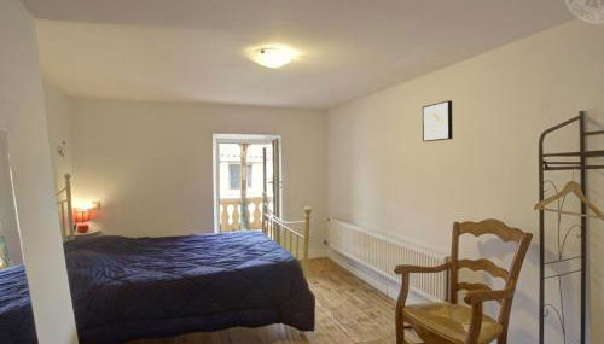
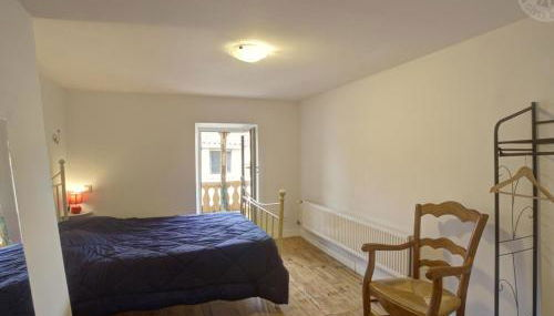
- wall art (436, 122)
